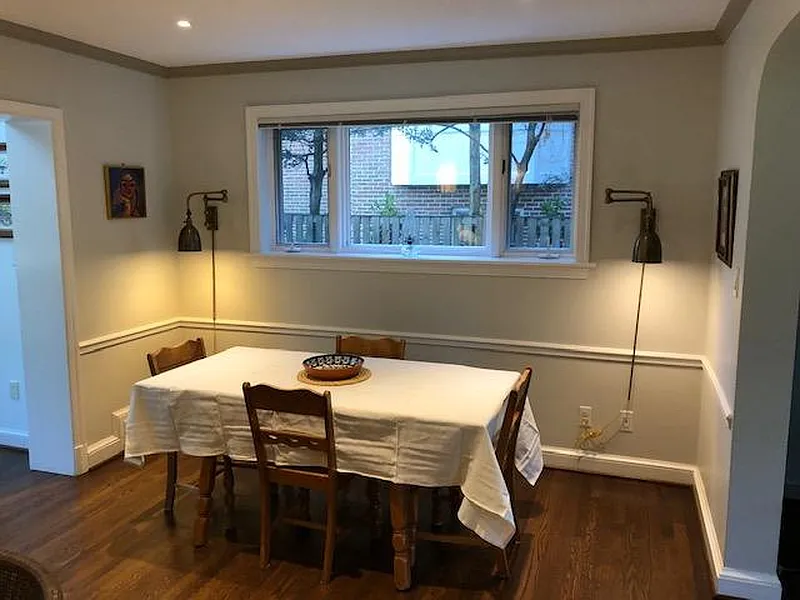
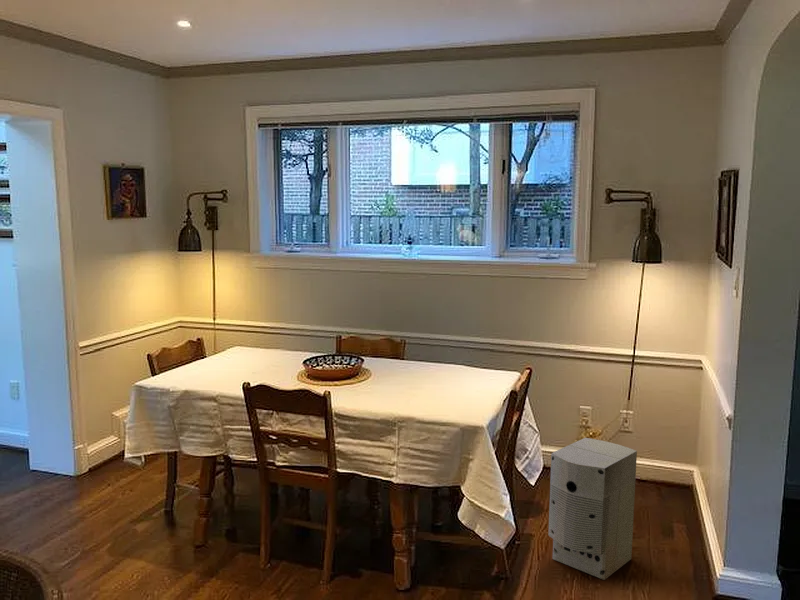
+ air purifier (591, 506)
